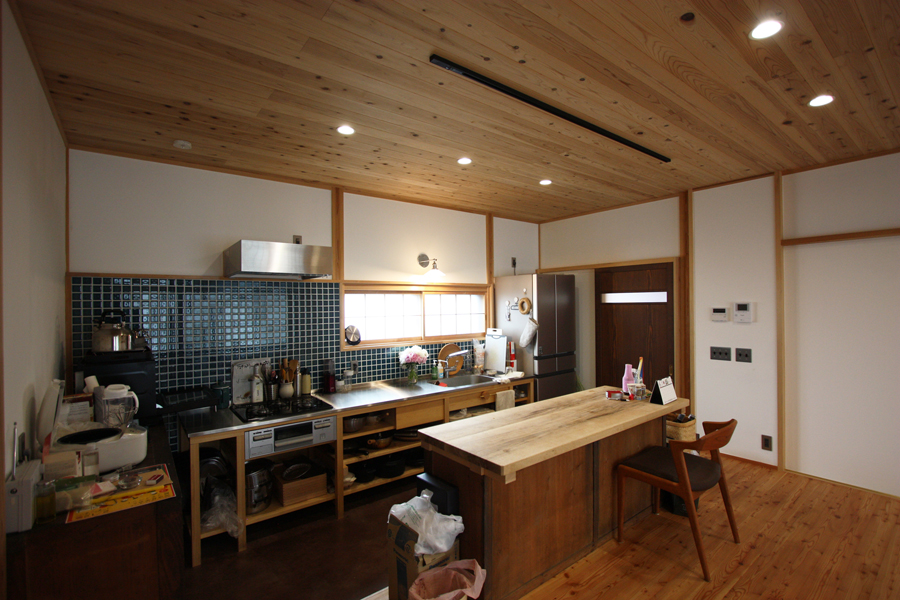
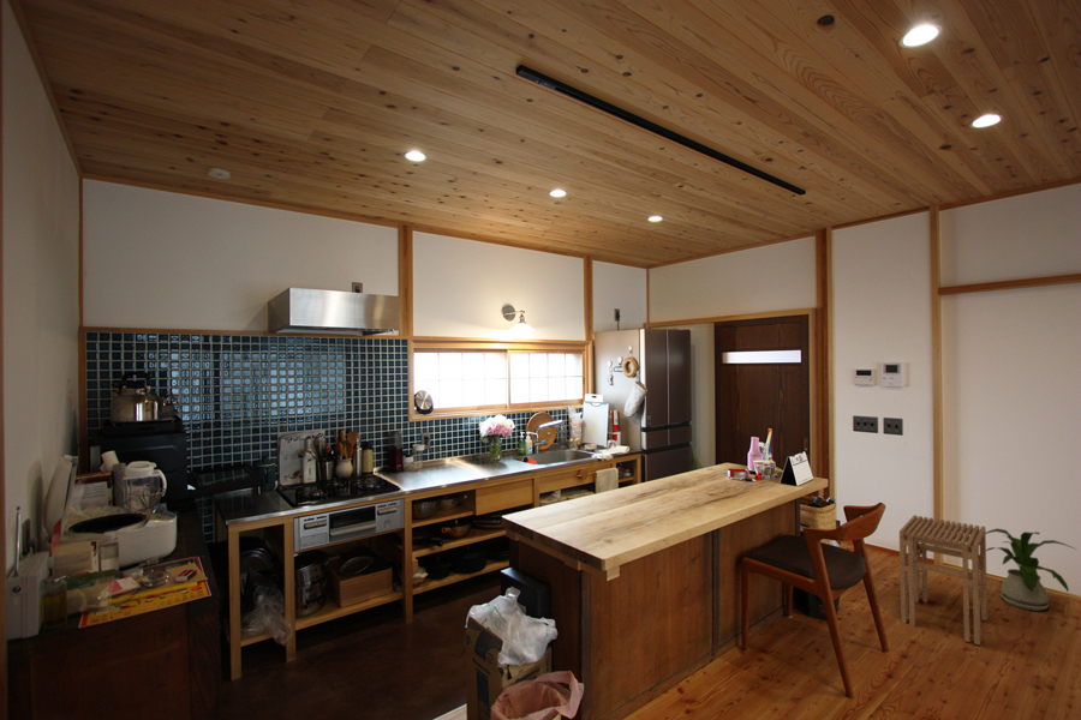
+ house plant (1027, 562)
+ stool (943, 572)
